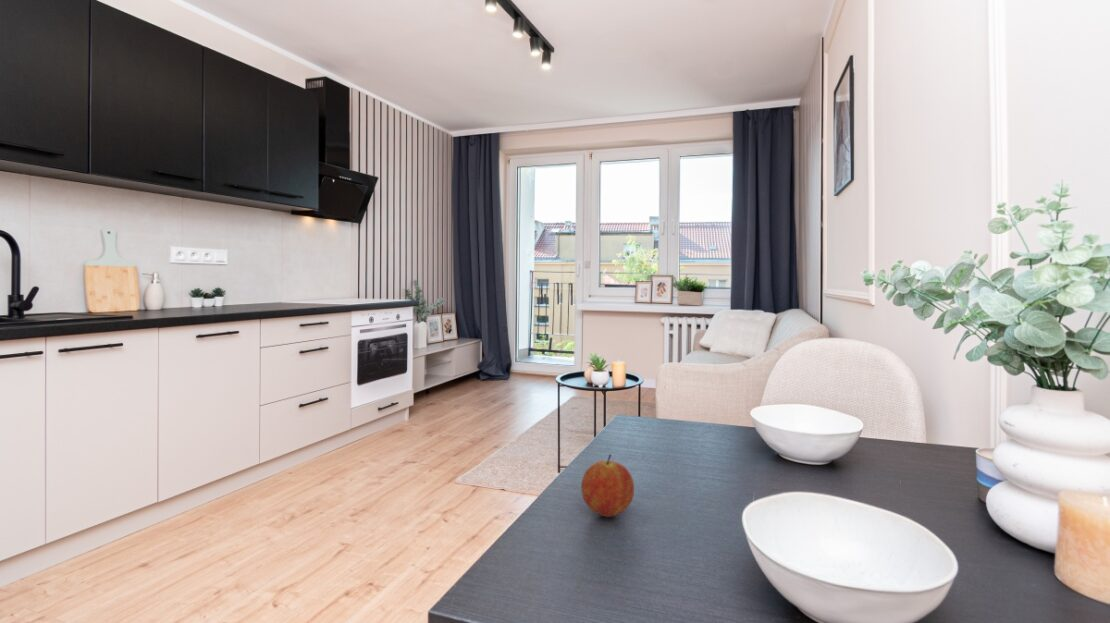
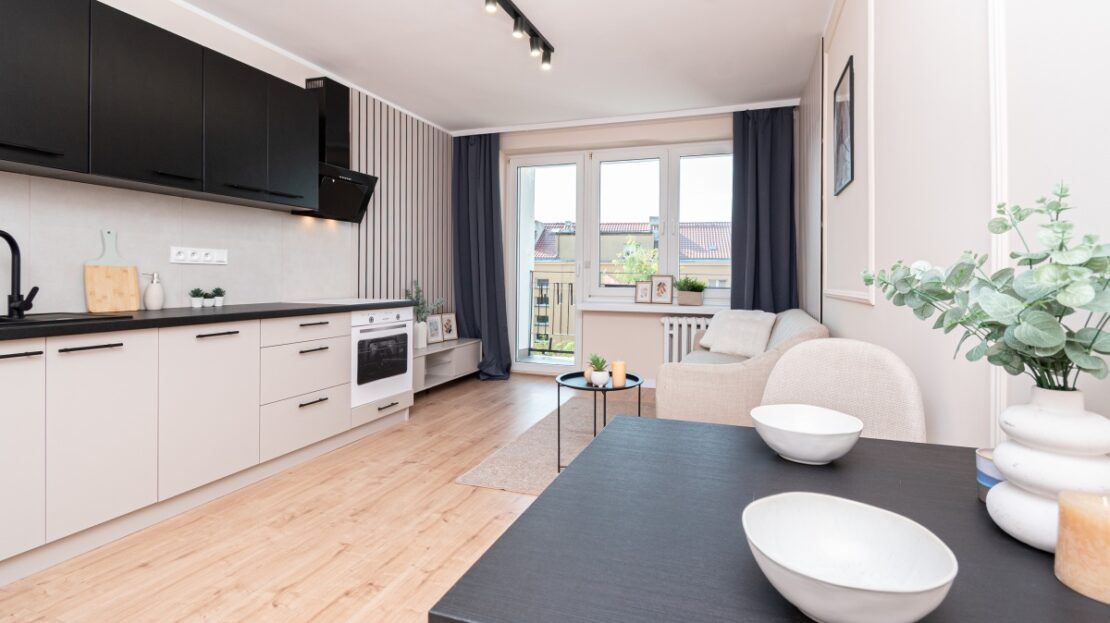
- fruit (607, 484)
